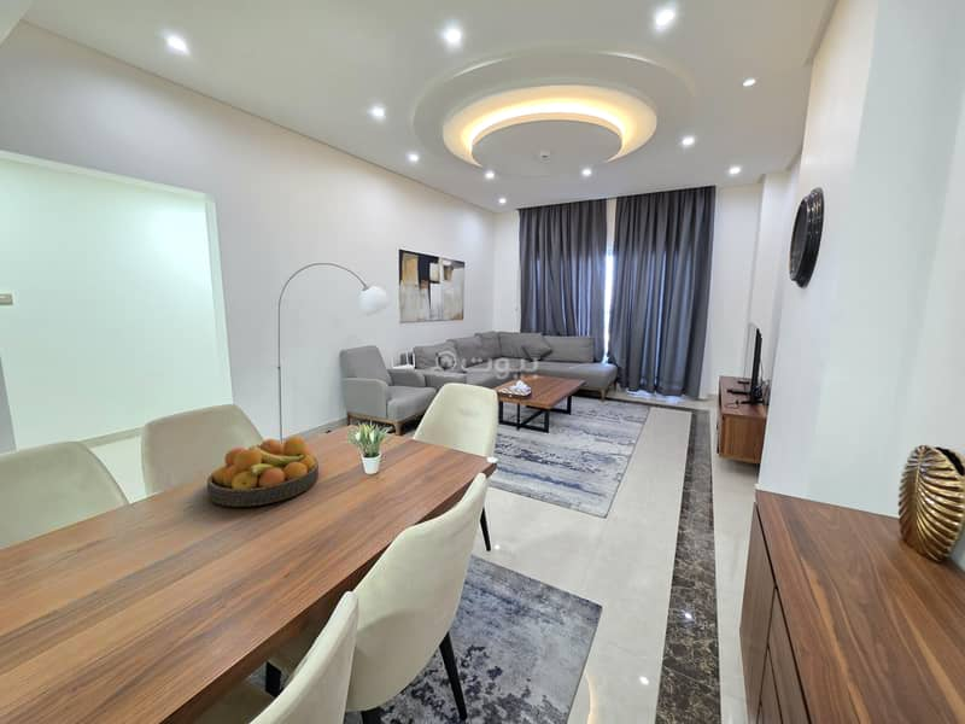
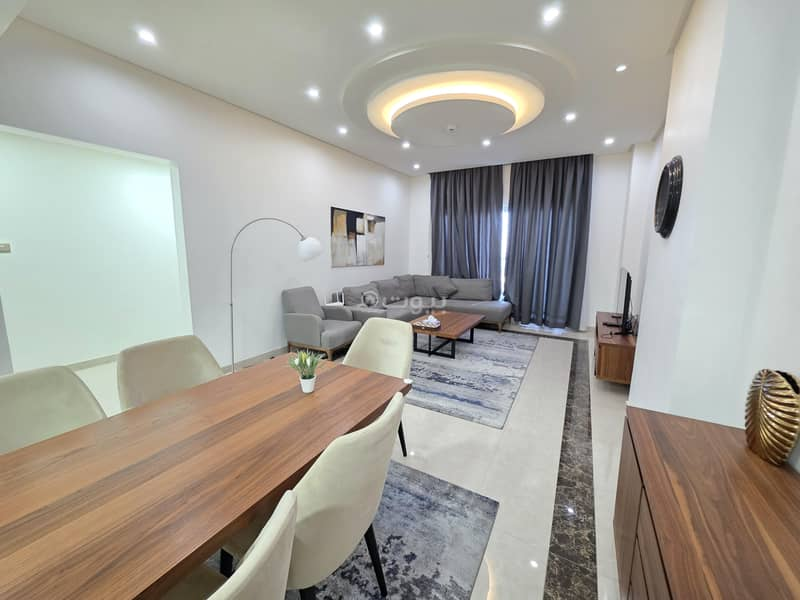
- fruit bowl (265, 462)
